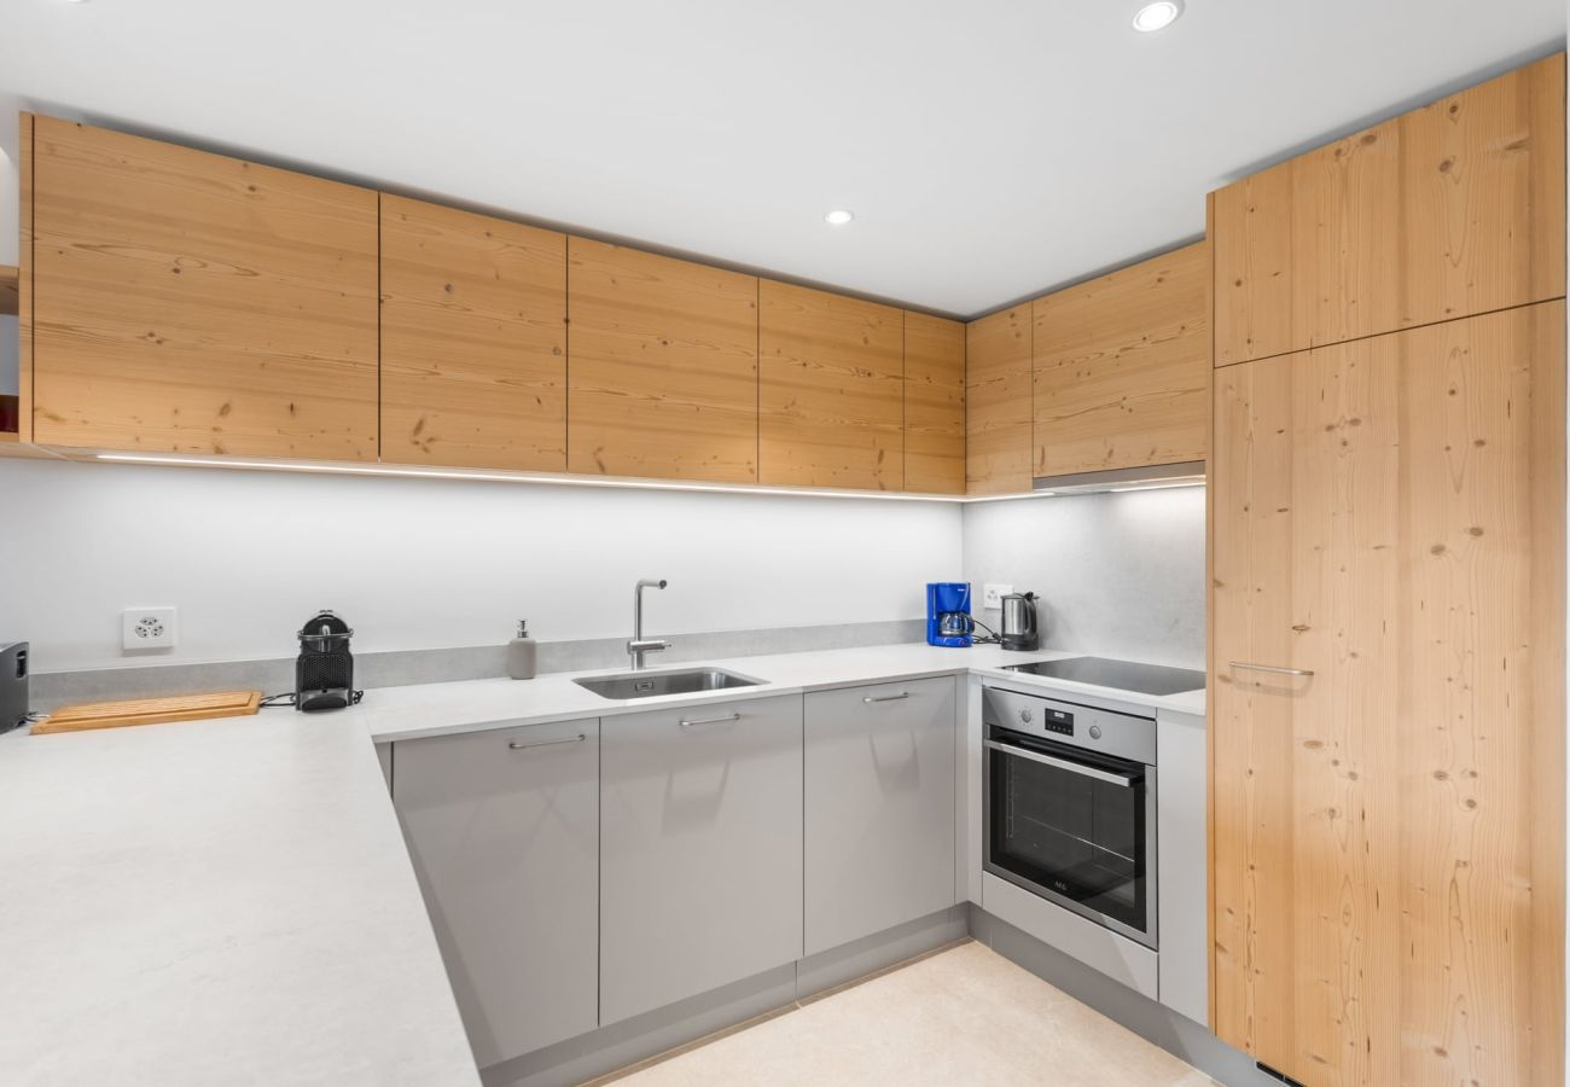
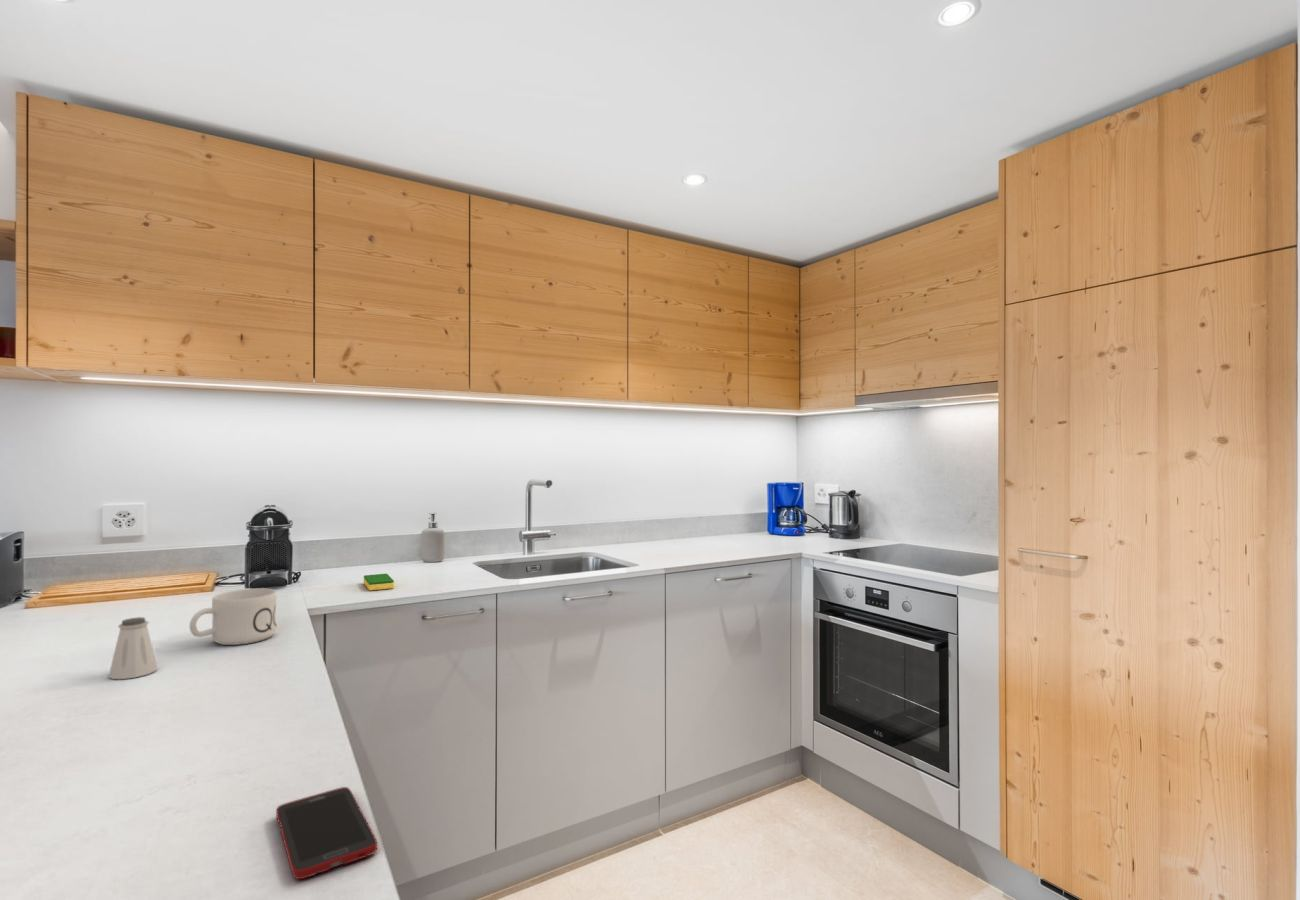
+ saltshaker (133, 646)
+ dish sponge (378, 581)
+ cell phone (324, 828)
+ mug (233, 618)
